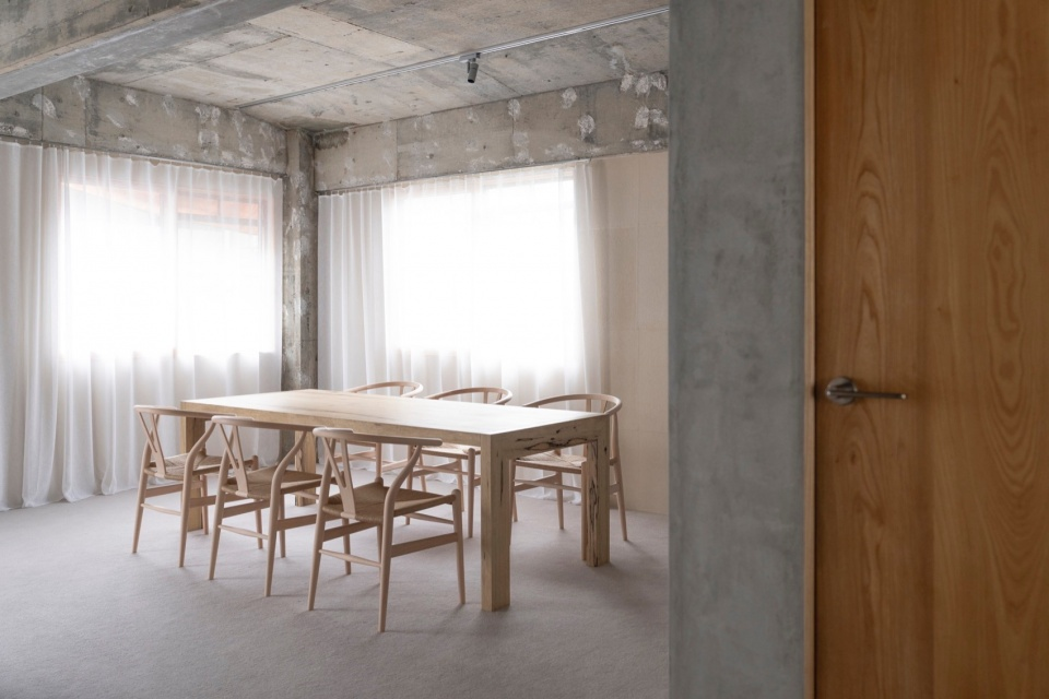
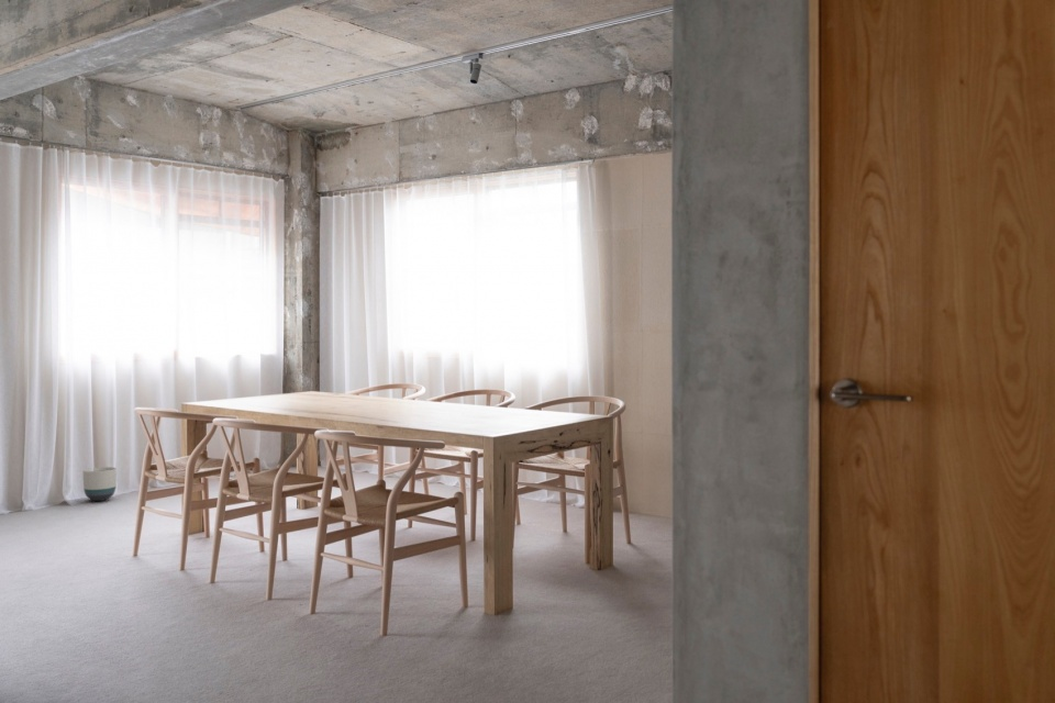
+ planter (99, 484)
